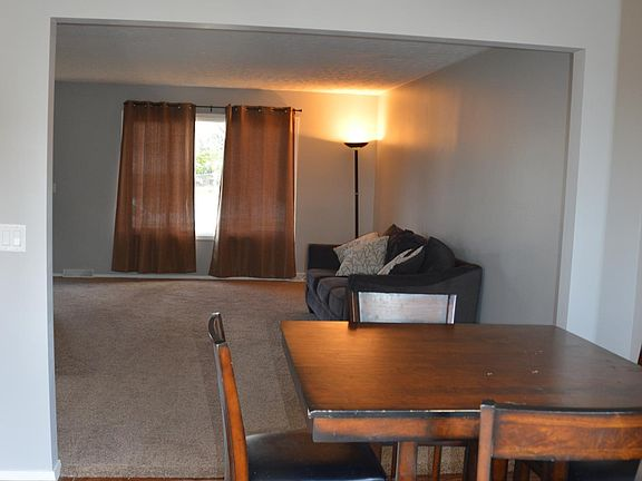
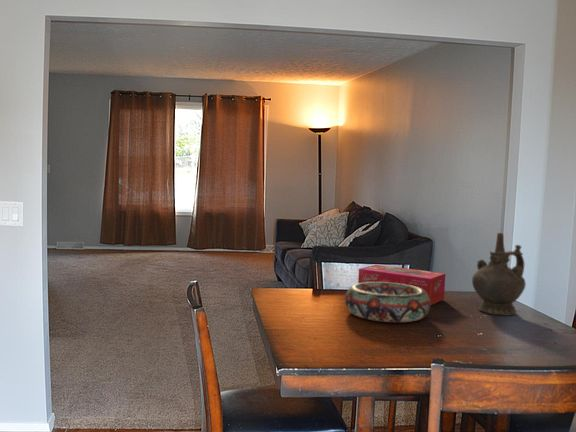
+ tissue box (401, 283)
+ ceremonial vessel (500, 272)
+ decorative bowl (387, 301)
